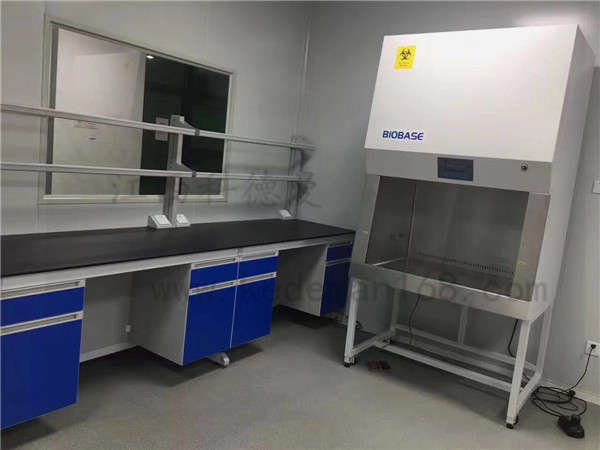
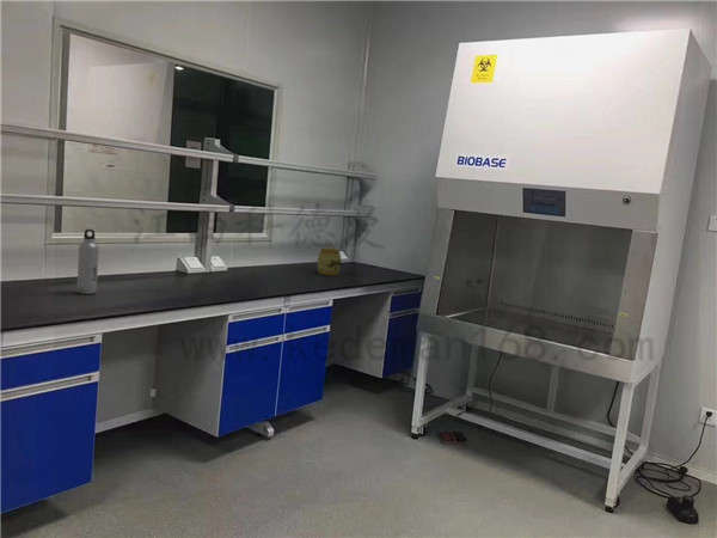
+ water bottle (87, 261)
+ jar (329, 258)
